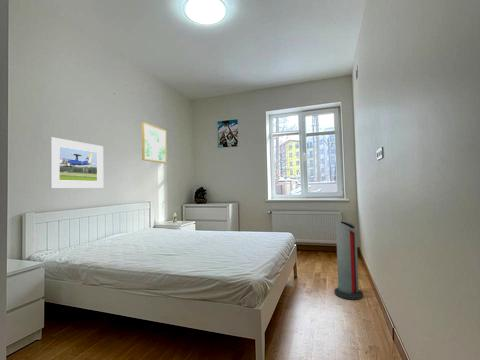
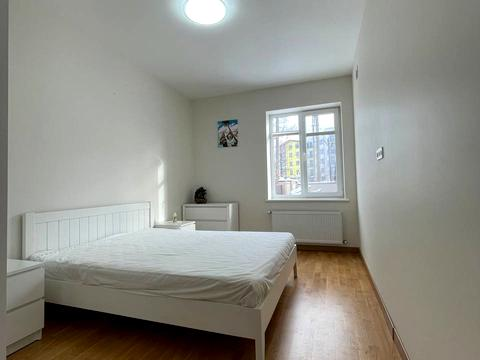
- air purifier (347, 257)
- wall art (154, 144)
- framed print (79, 165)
